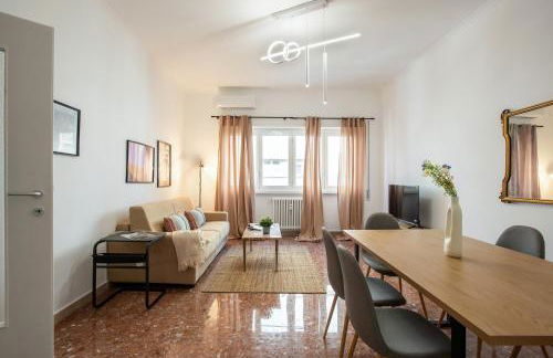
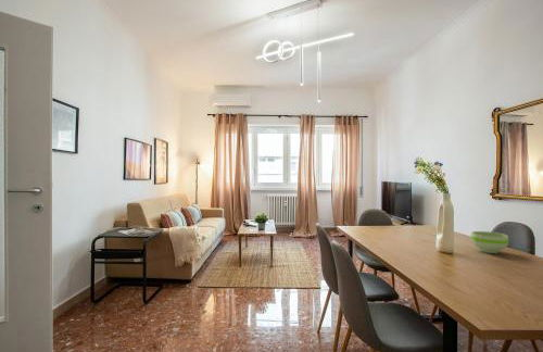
+ bowl (489, 242)
